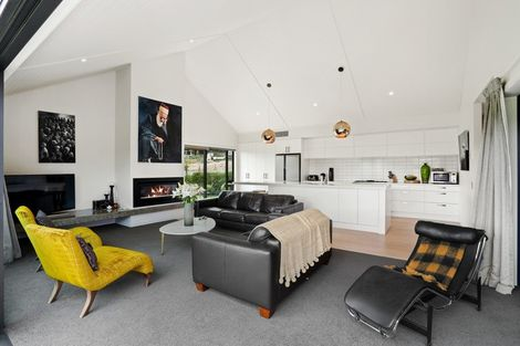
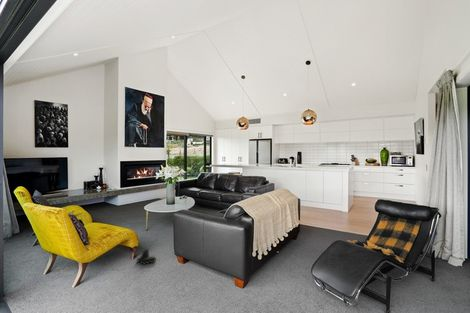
+ boots (147, 256)
